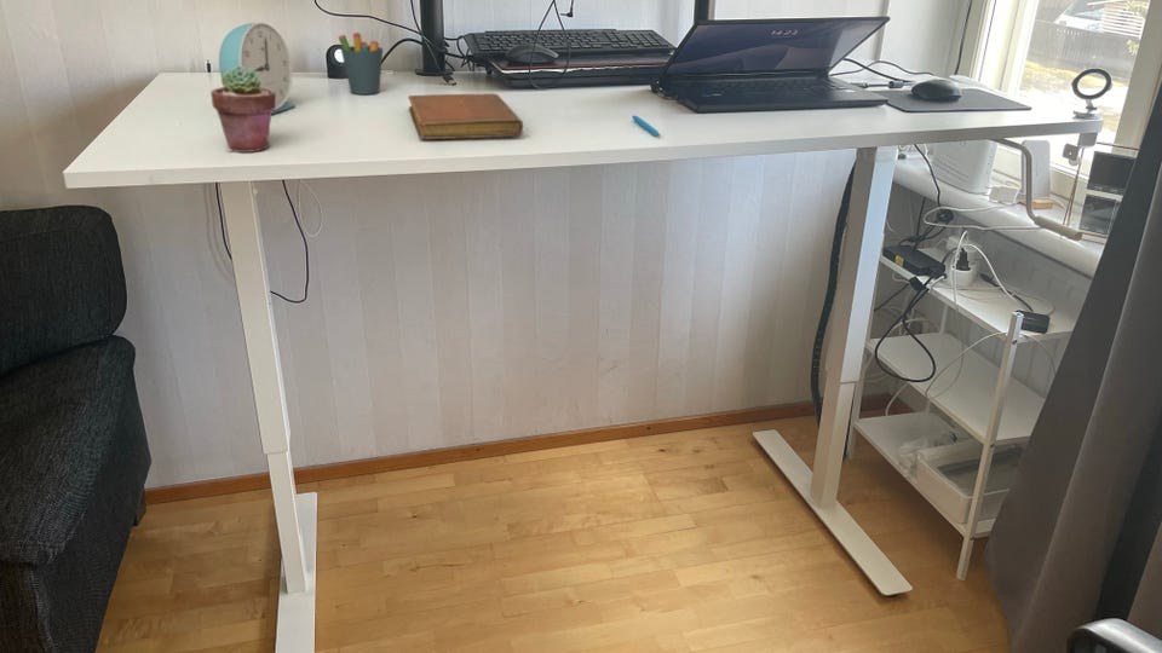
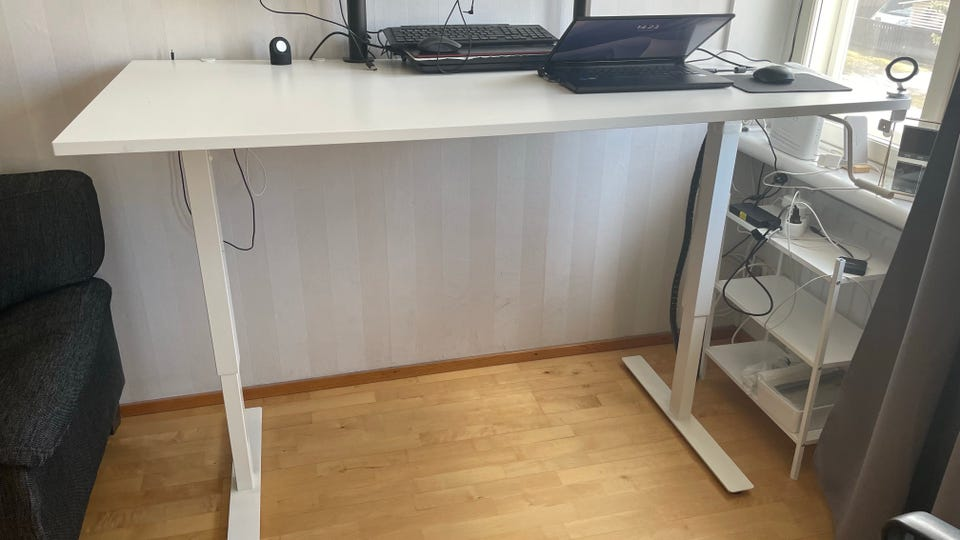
- alarm clock (252, 67)
- pen holder (362, 58)
- potted succulent (245, 106)
- pen (645, 125)
- notebook (462, 114)
